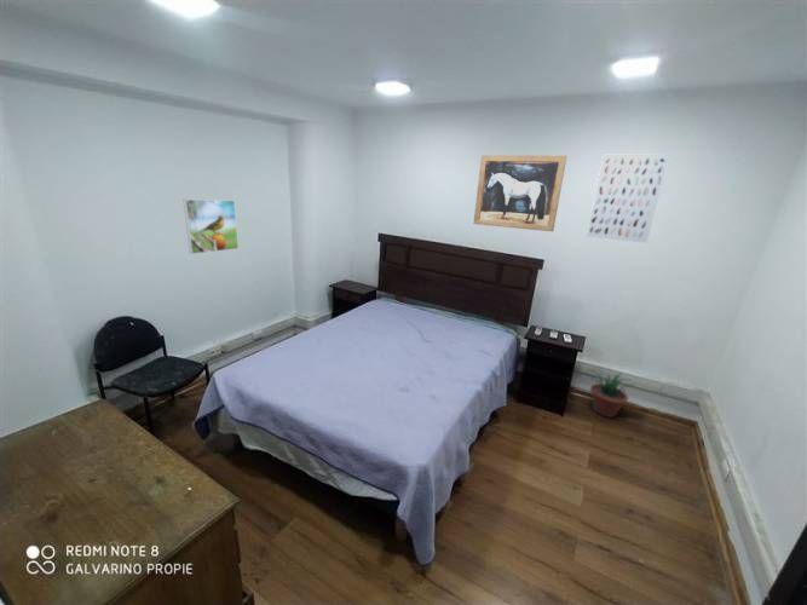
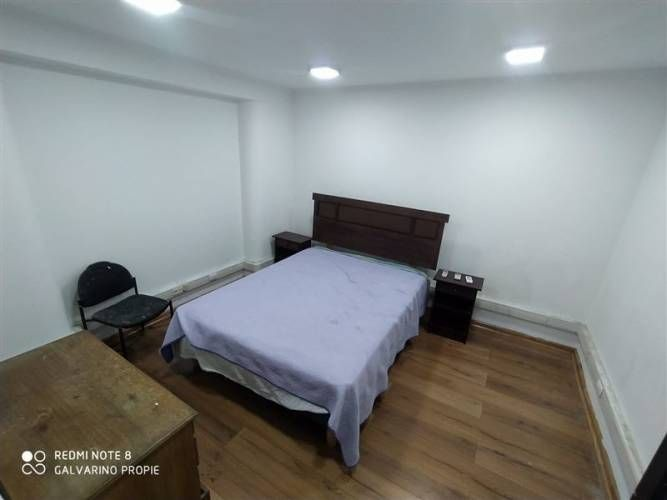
- potted plant (606, 392)
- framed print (213, 225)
- wall art (515, 192)
- wall art (624, 198)
